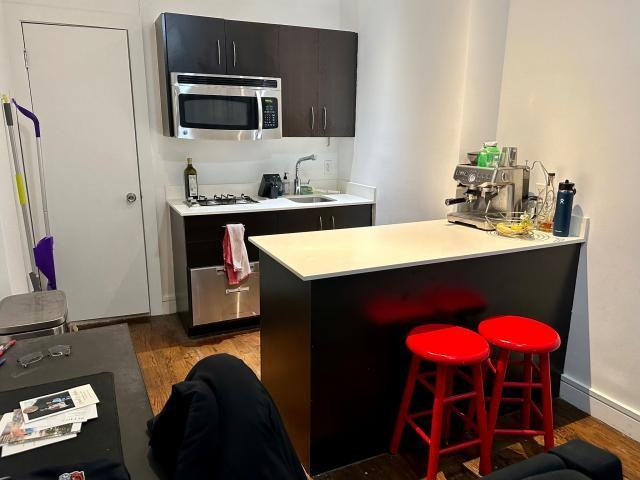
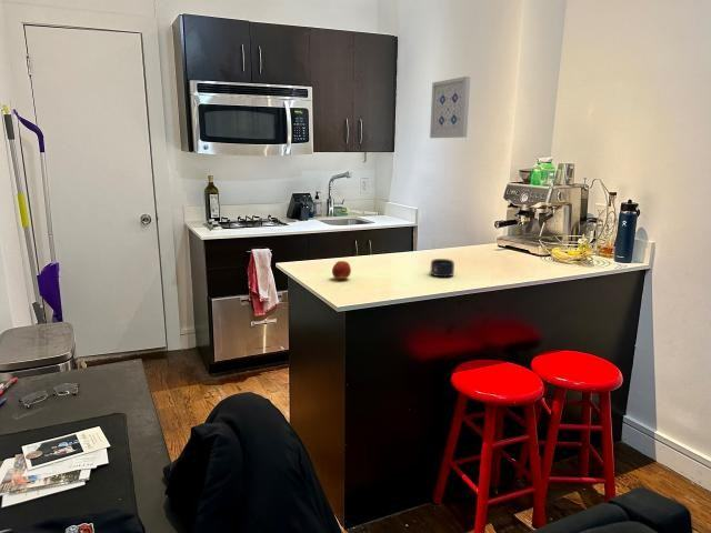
+ wall art (449, 109)
+ apple (341, 270)
+ mug (440, 266)
